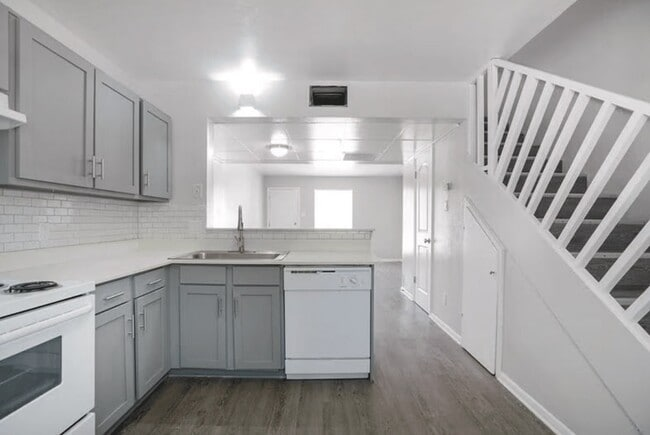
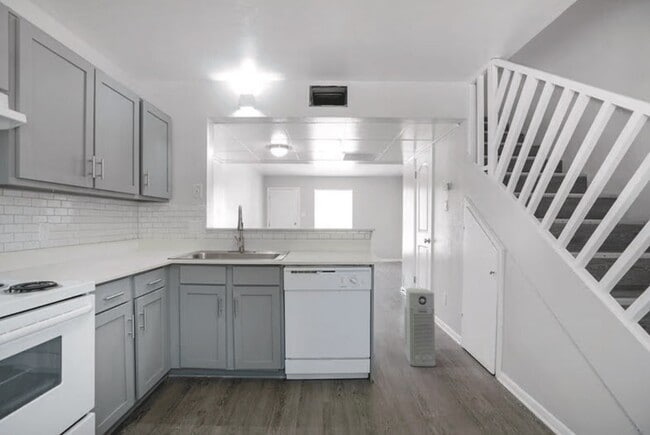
+ air purifier (418, 323)
